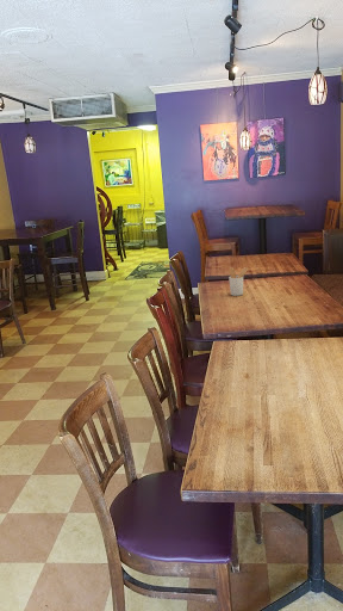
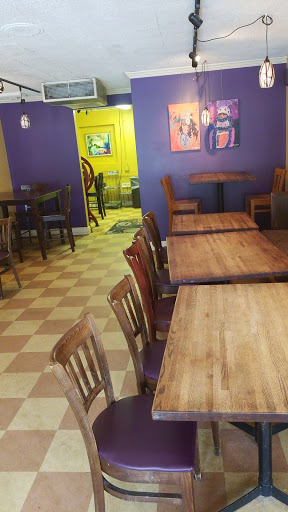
- utensil holder (238, 280)
